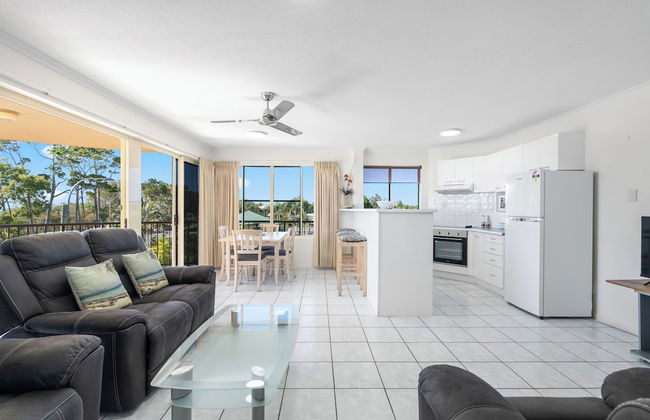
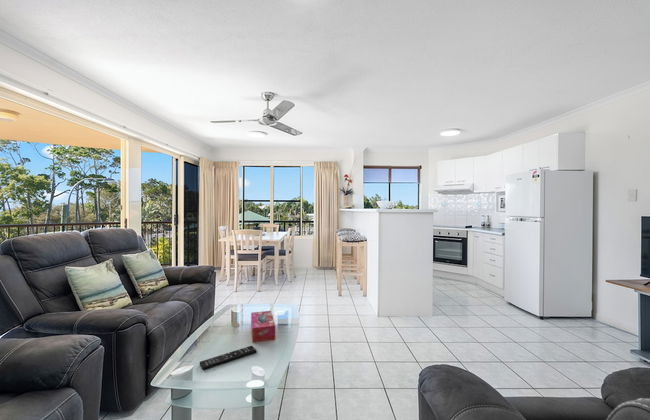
+ tissue box (262, 325)
+ remote control (229, 356)
